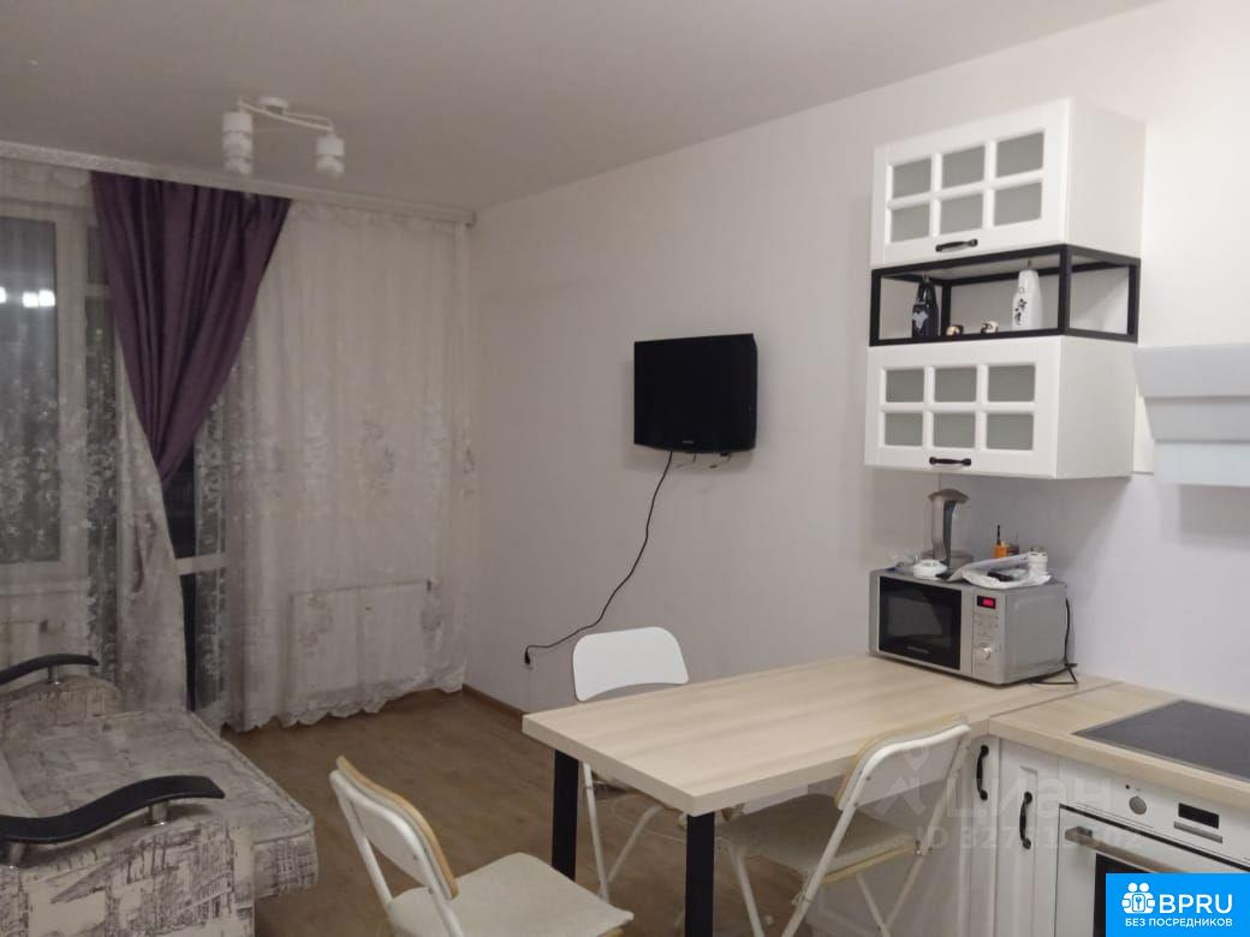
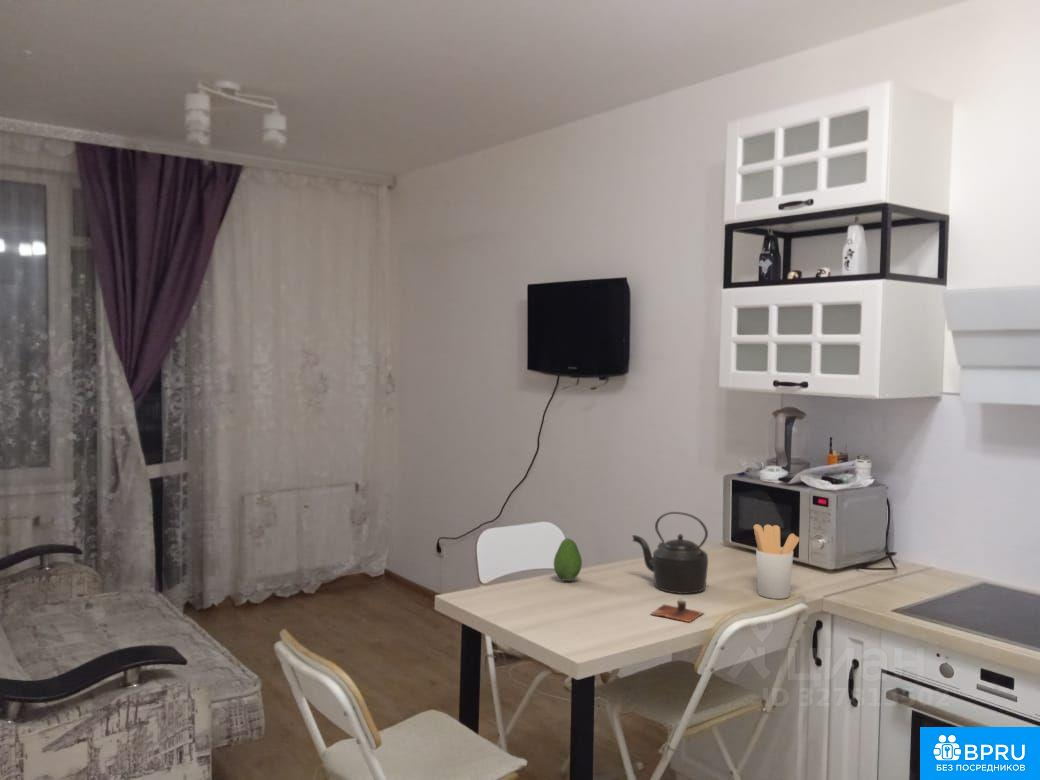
+ fruit (567, 559)
+ utensil holder (771, 559)
+ kettle (668, 547)
+ cup (676, 607)
